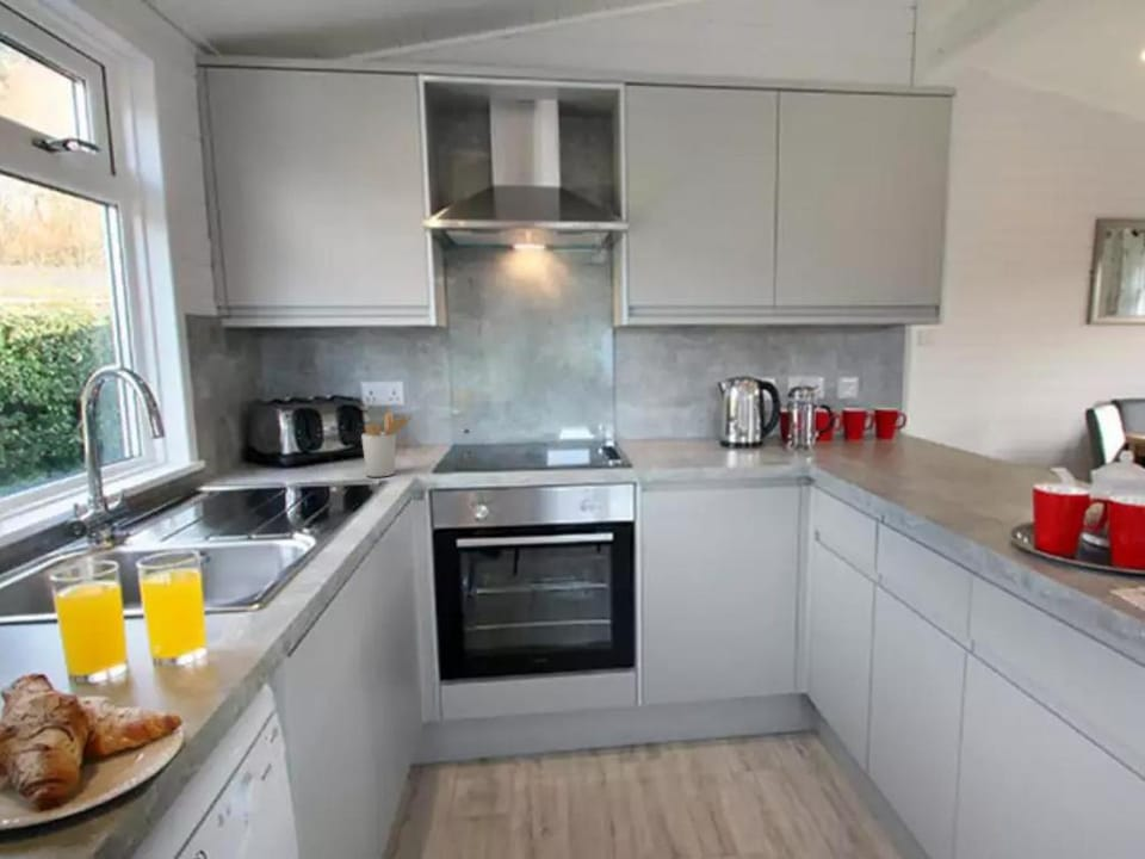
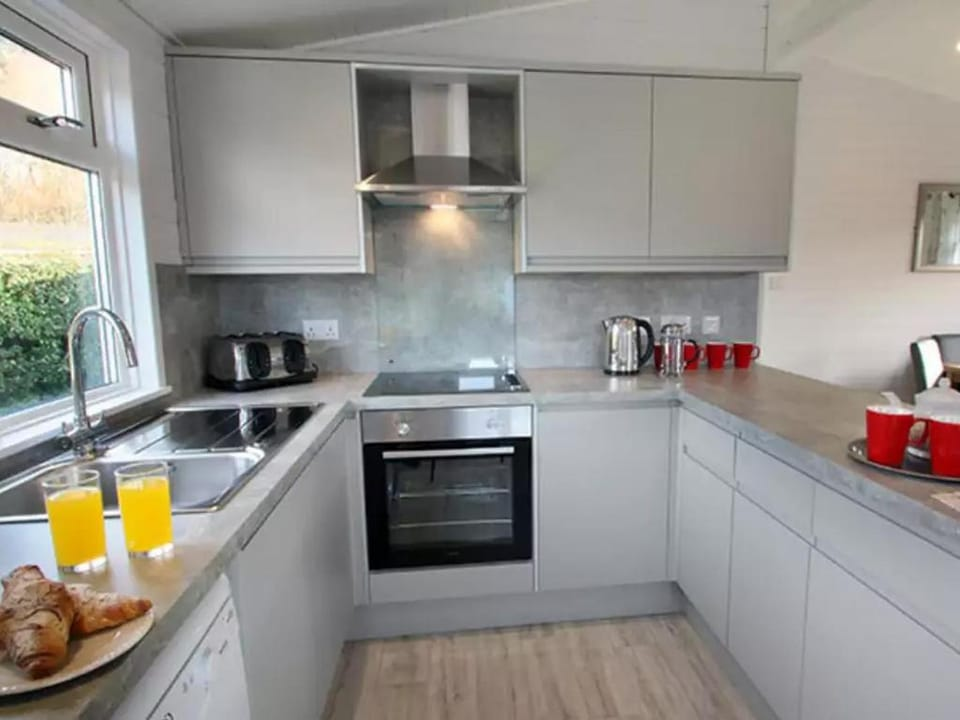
- utensil holder (386, 444)
